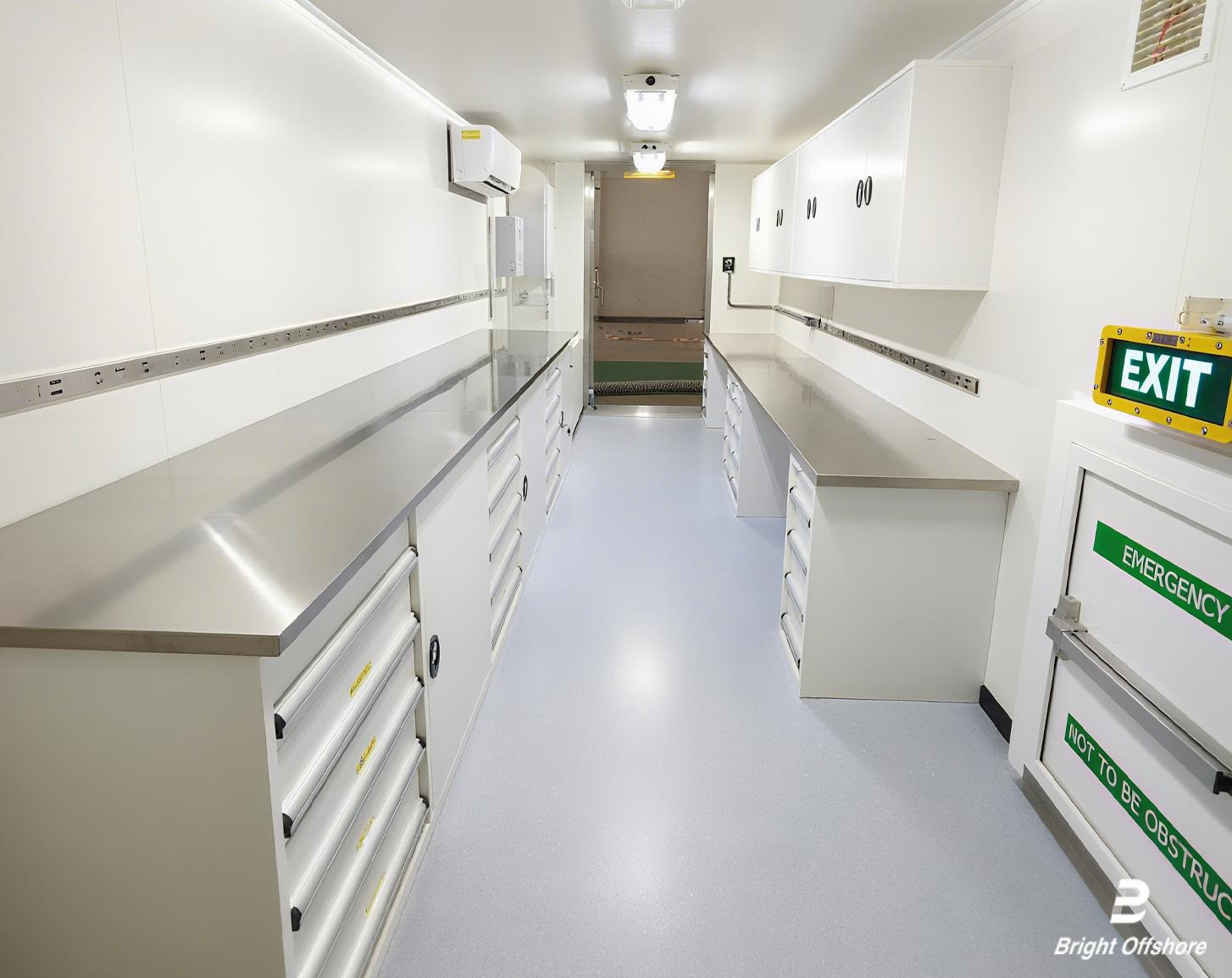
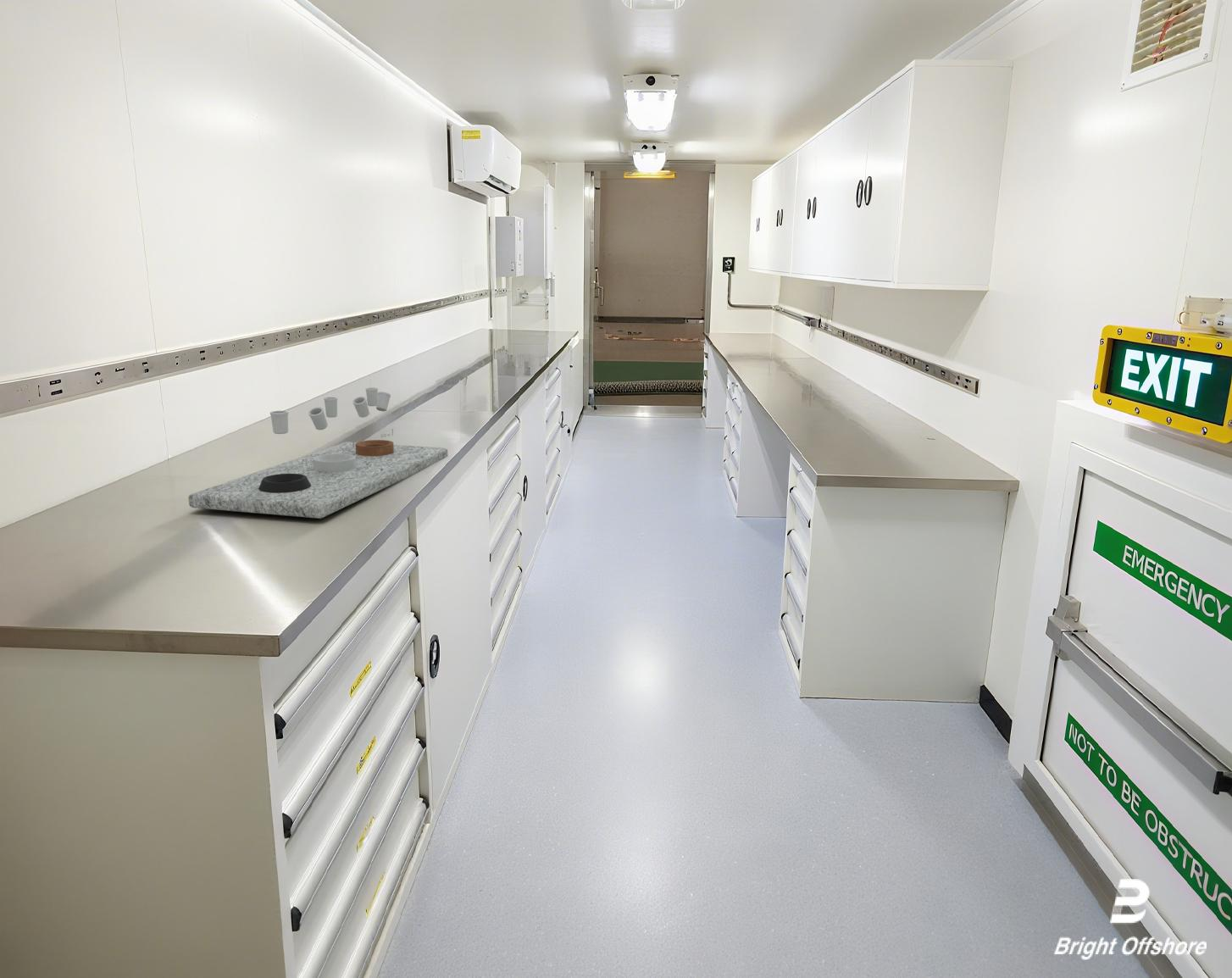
+ laboratory equipment (336, 445)
